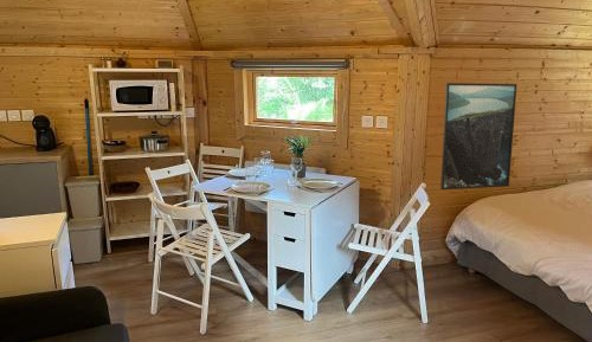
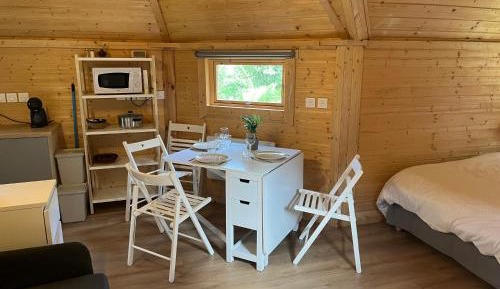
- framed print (478, 136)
